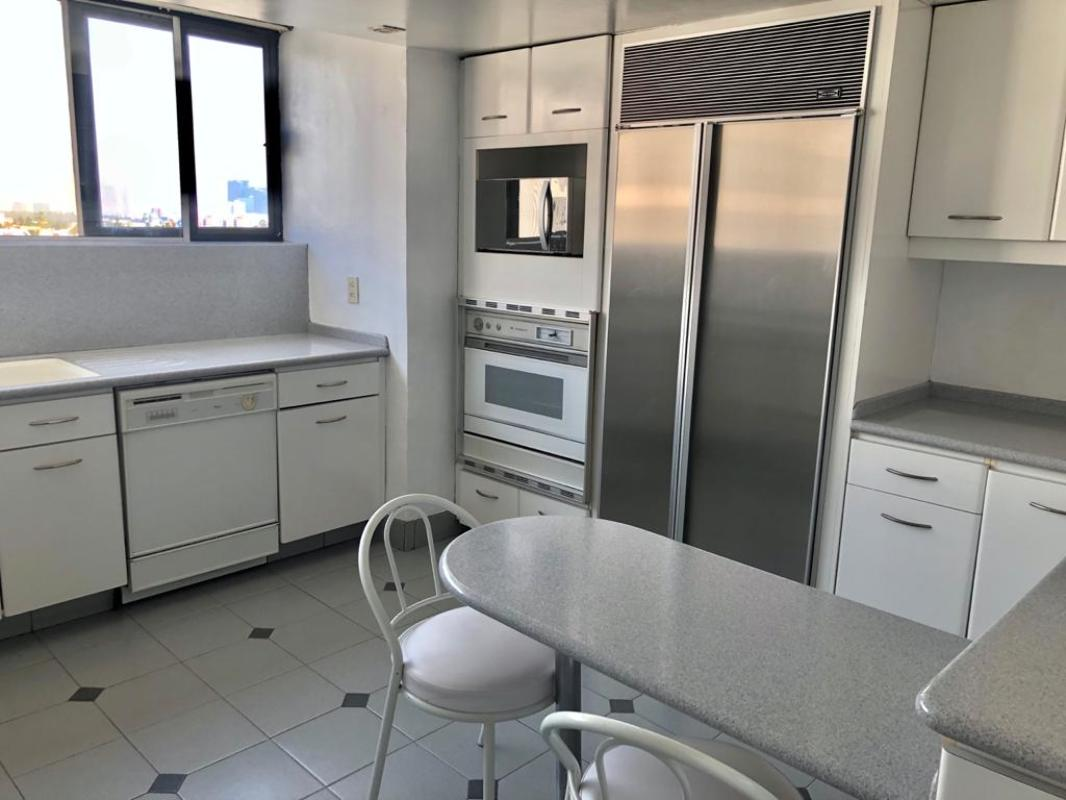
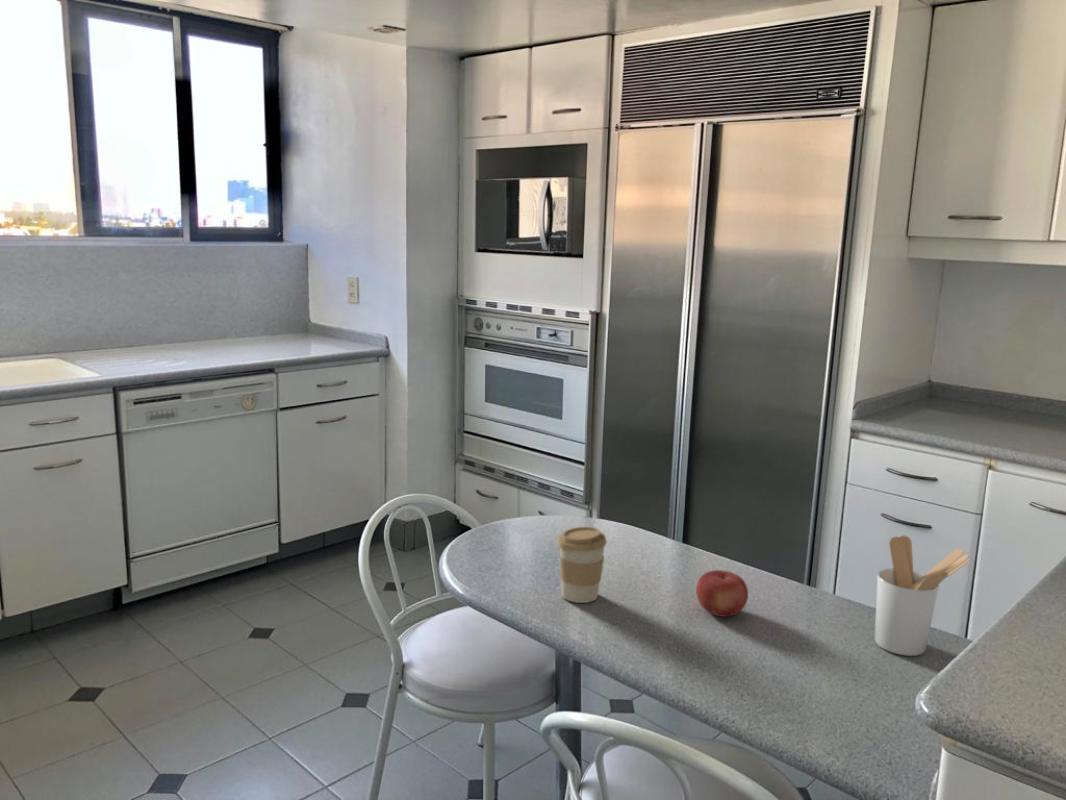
+ fruit (722, 590)
+ coffee cup (581, 563)
+ utensil holder (921, 596)
